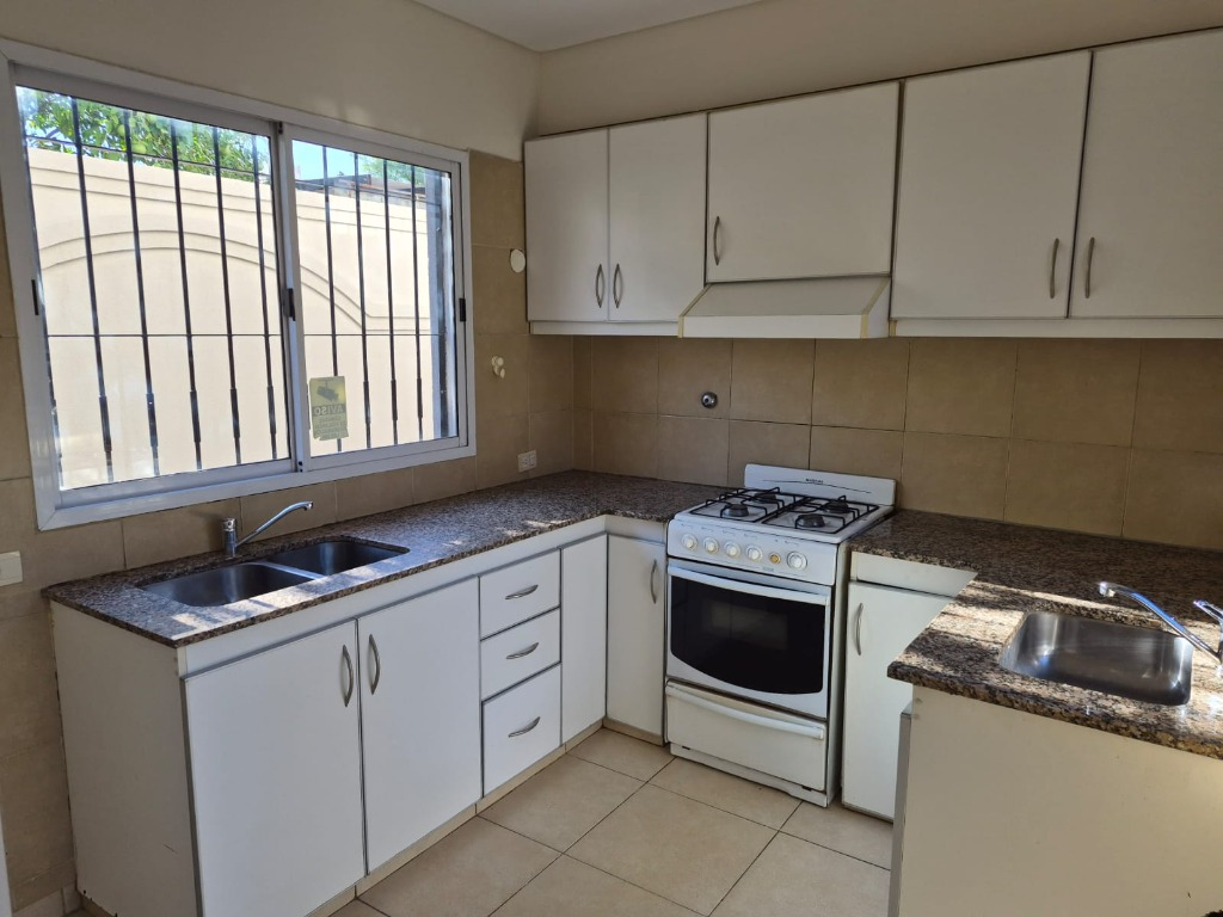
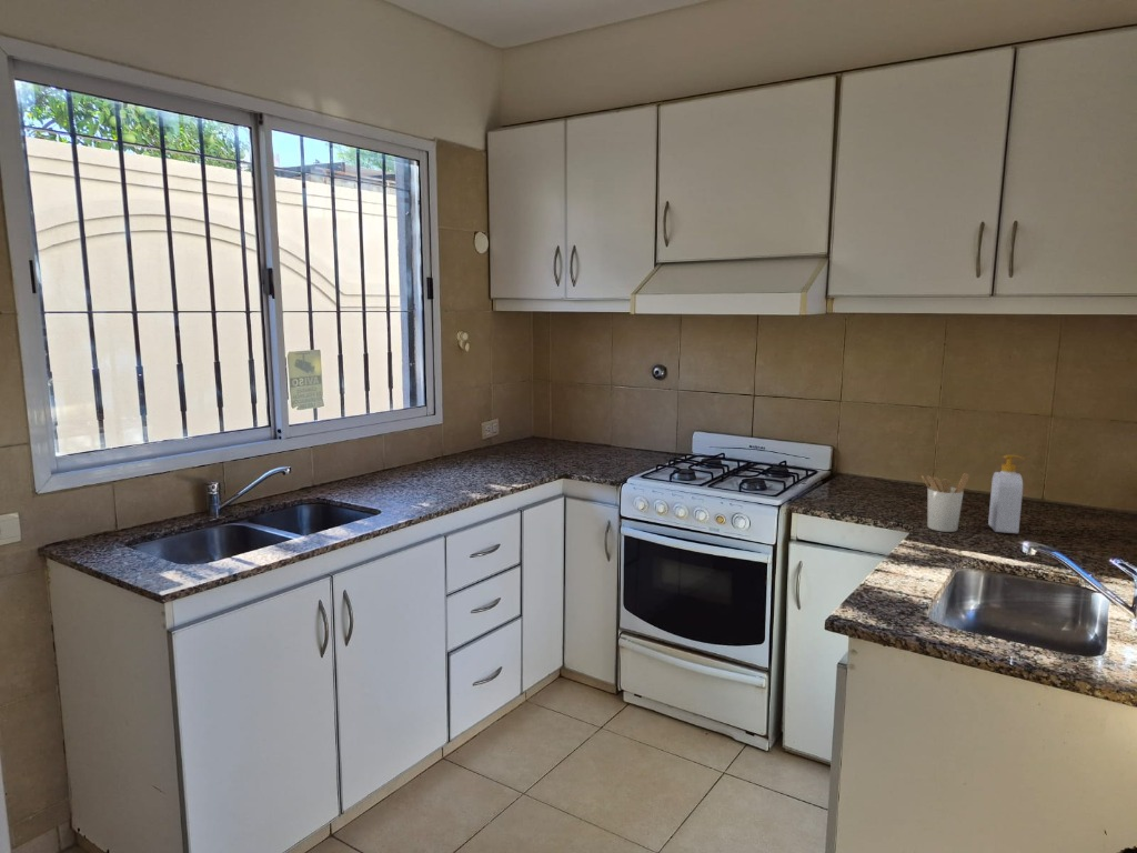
+ utensil holder (942, 501)
+ soap bottle (1007, 492)
